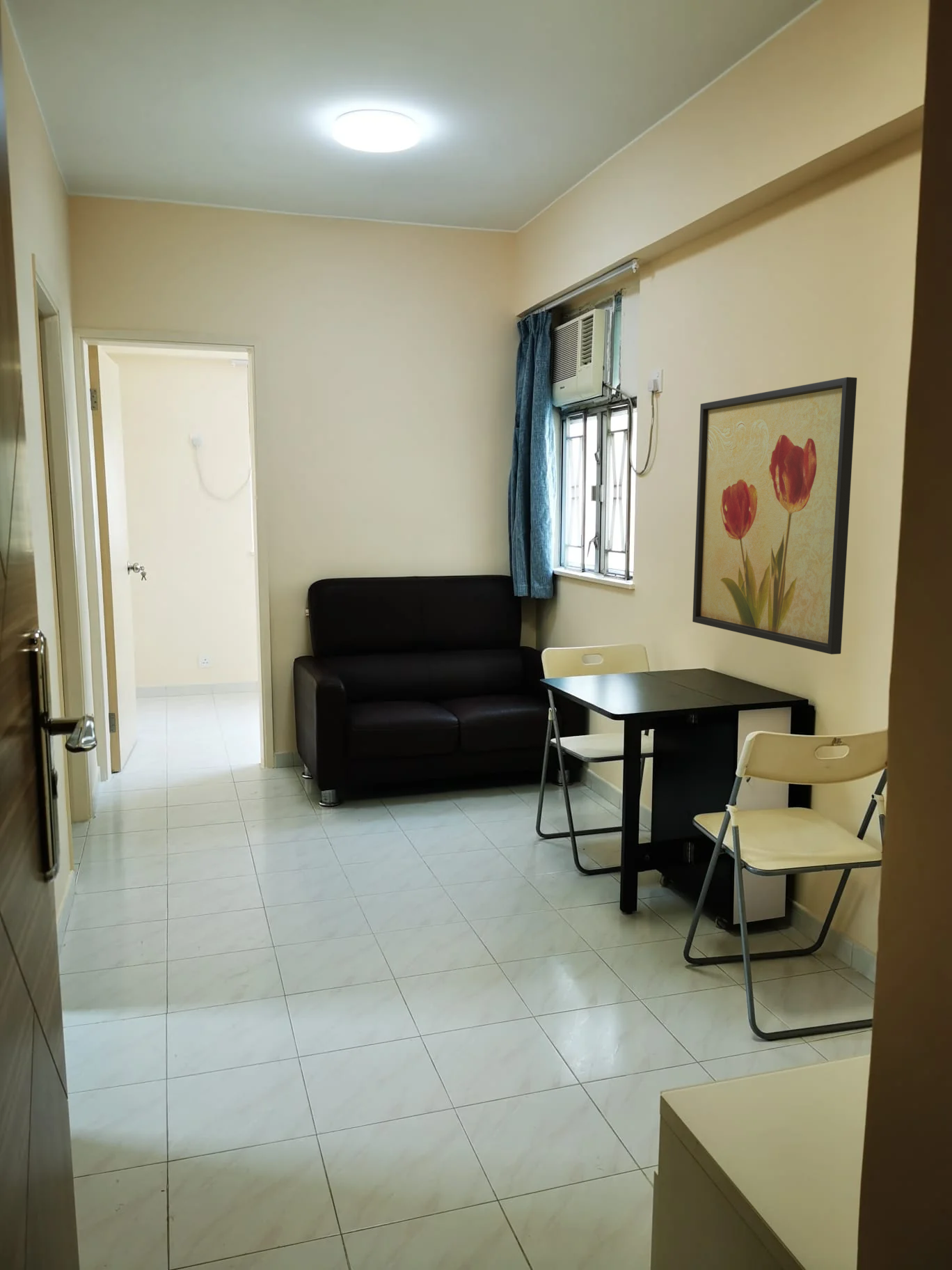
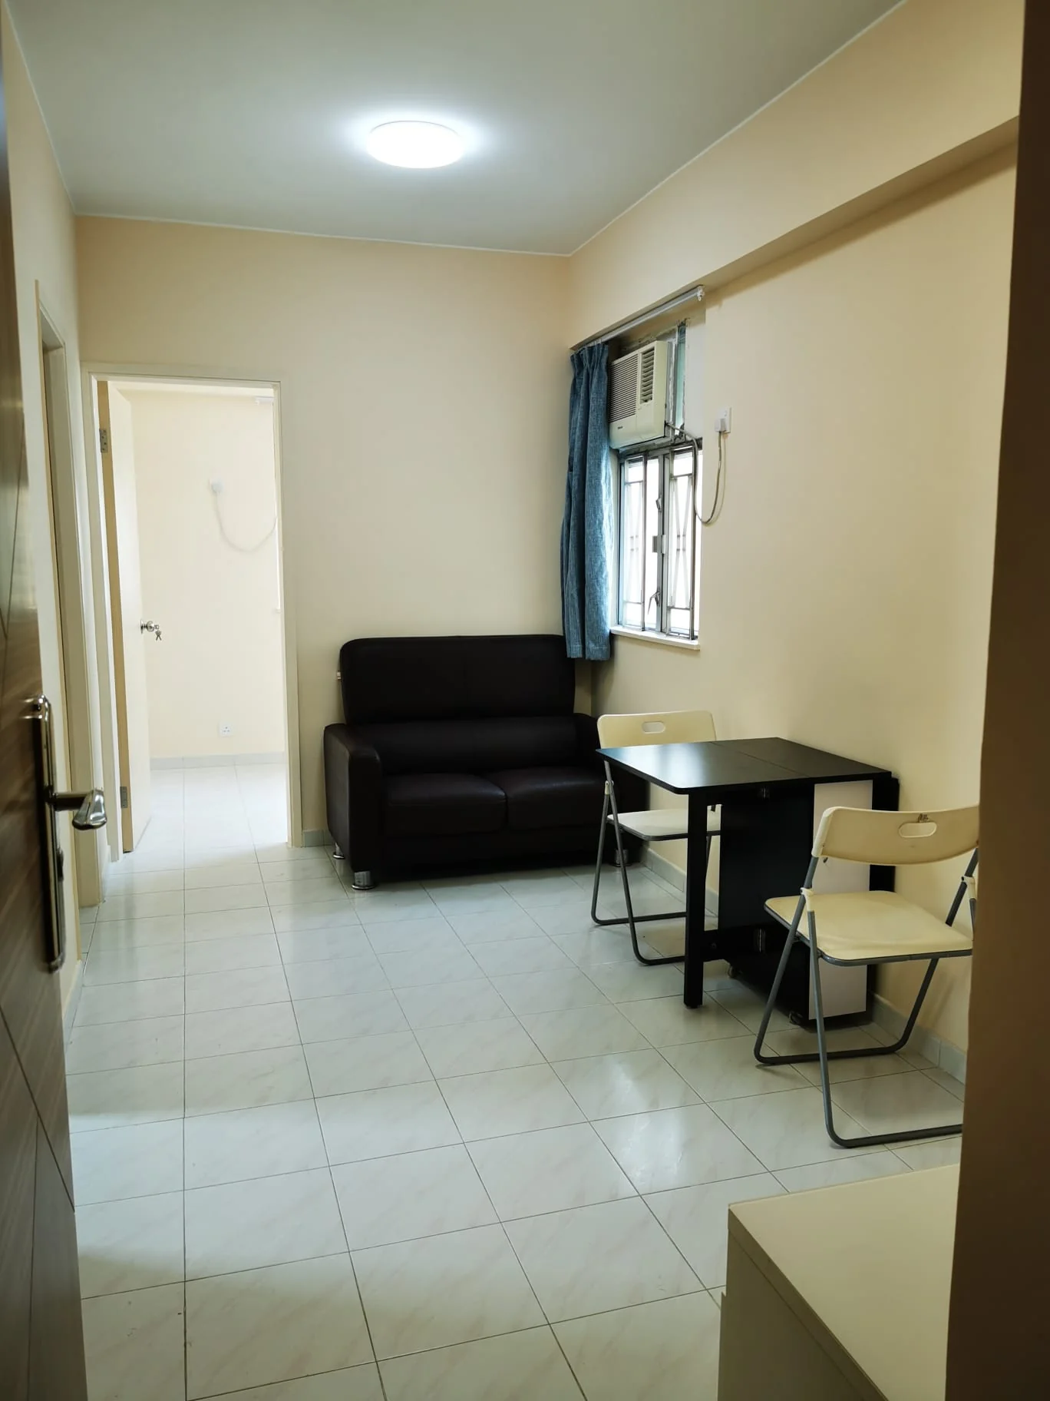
- wall art (764, 516)
